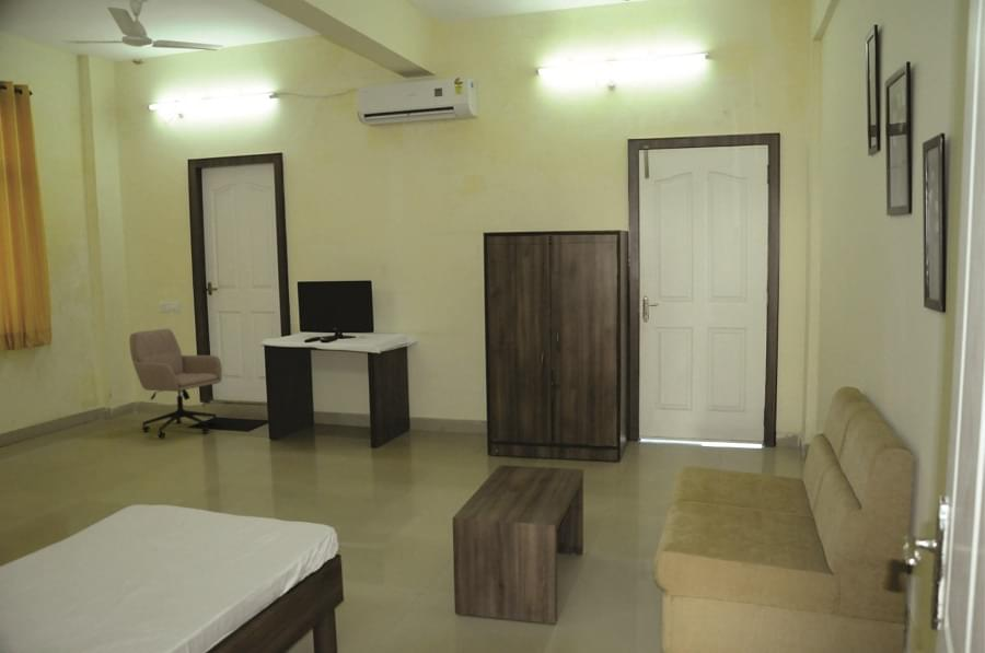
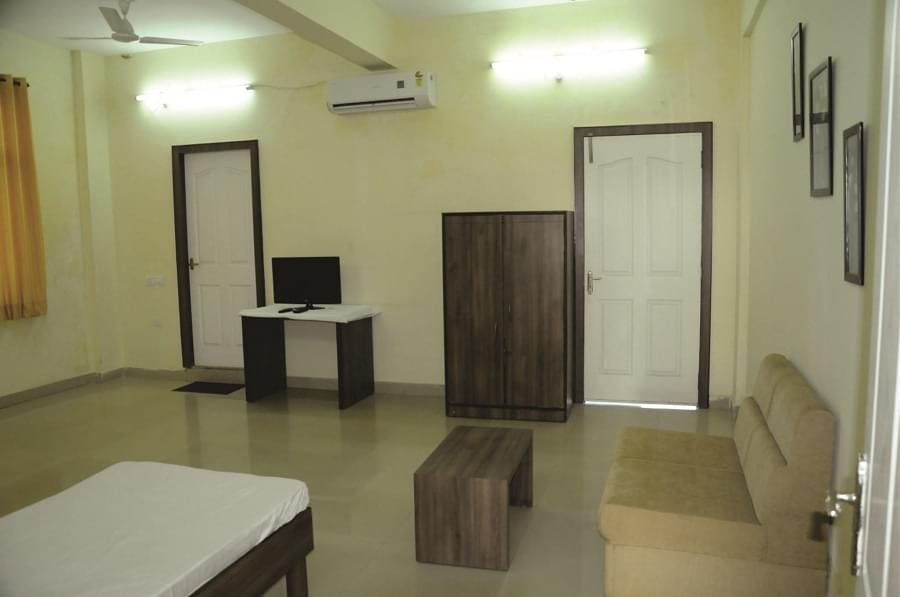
- office chair (176, 380)
